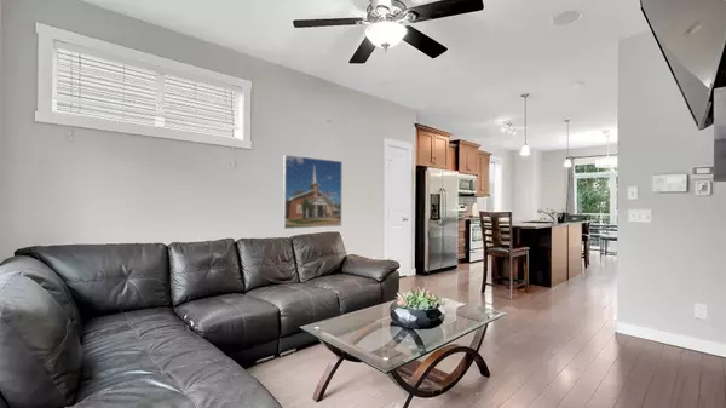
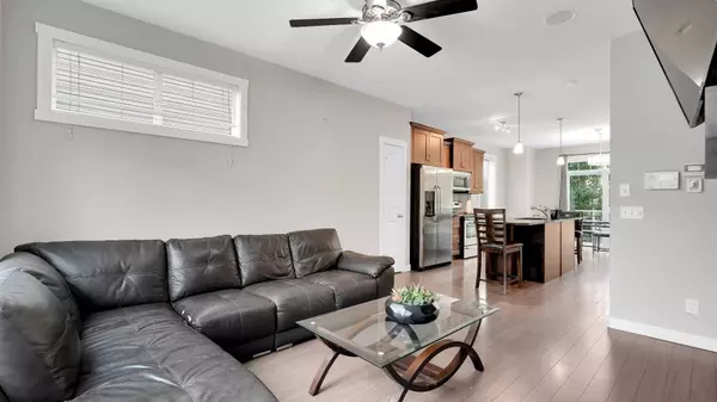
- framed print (313, 192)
